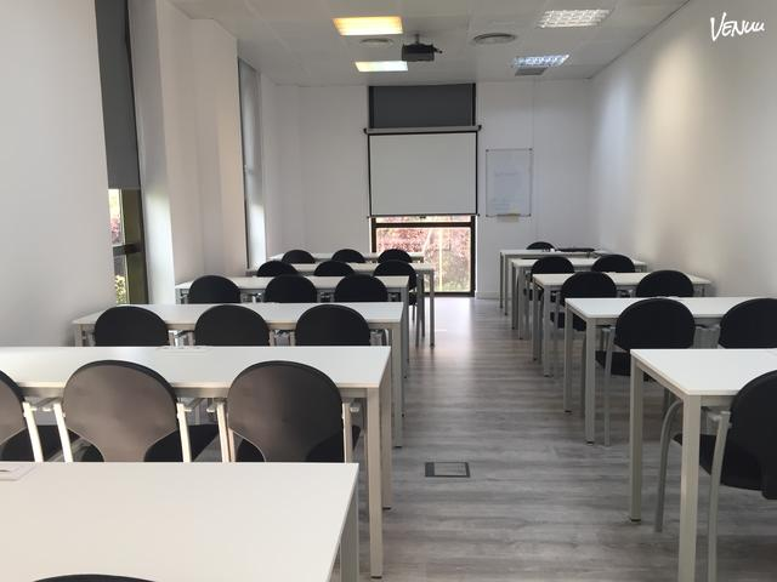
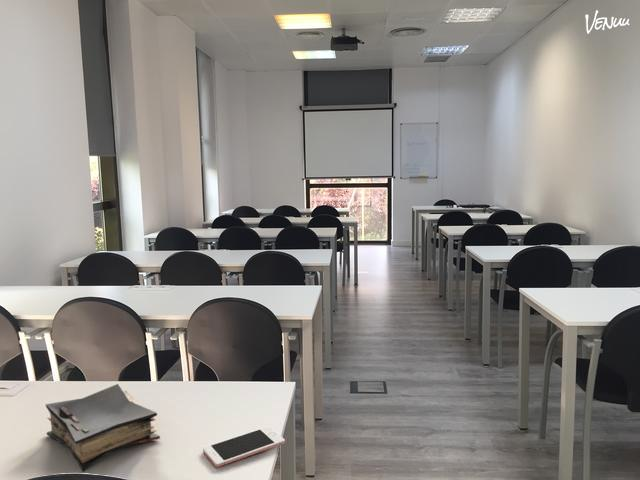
+ book (103, 422)
+ cell phone (244, 445)
